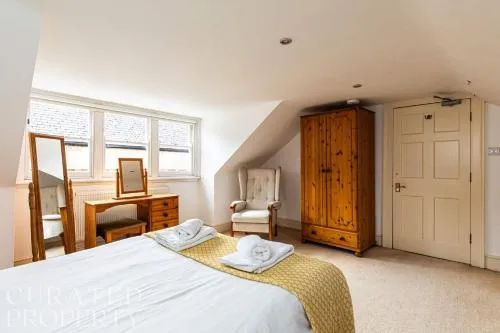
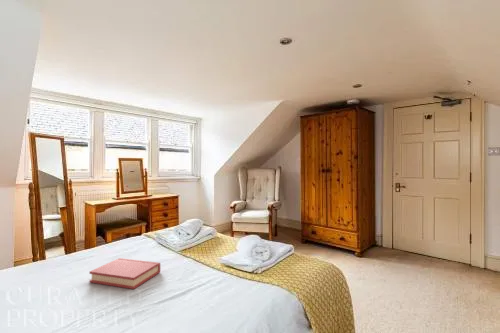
+ hardback book (126, 271)
